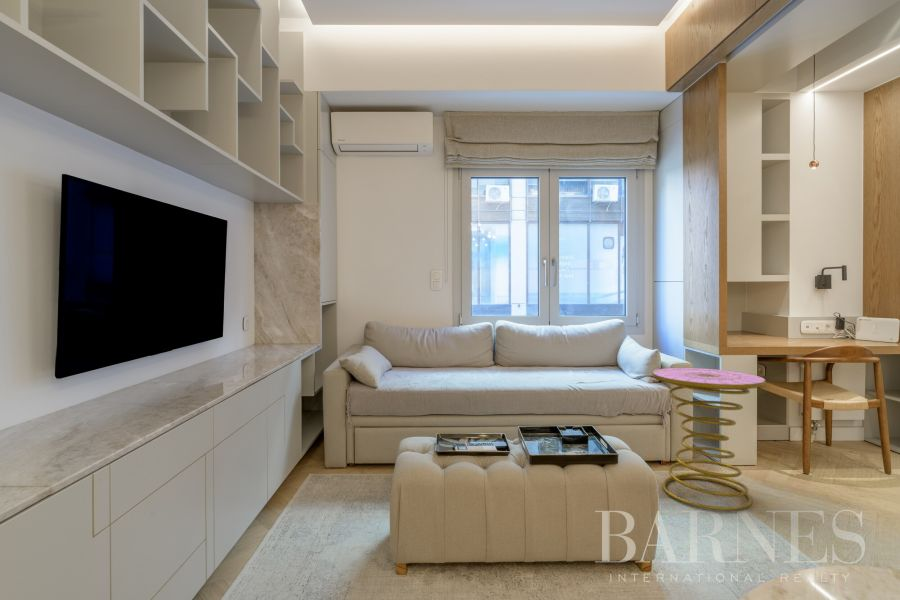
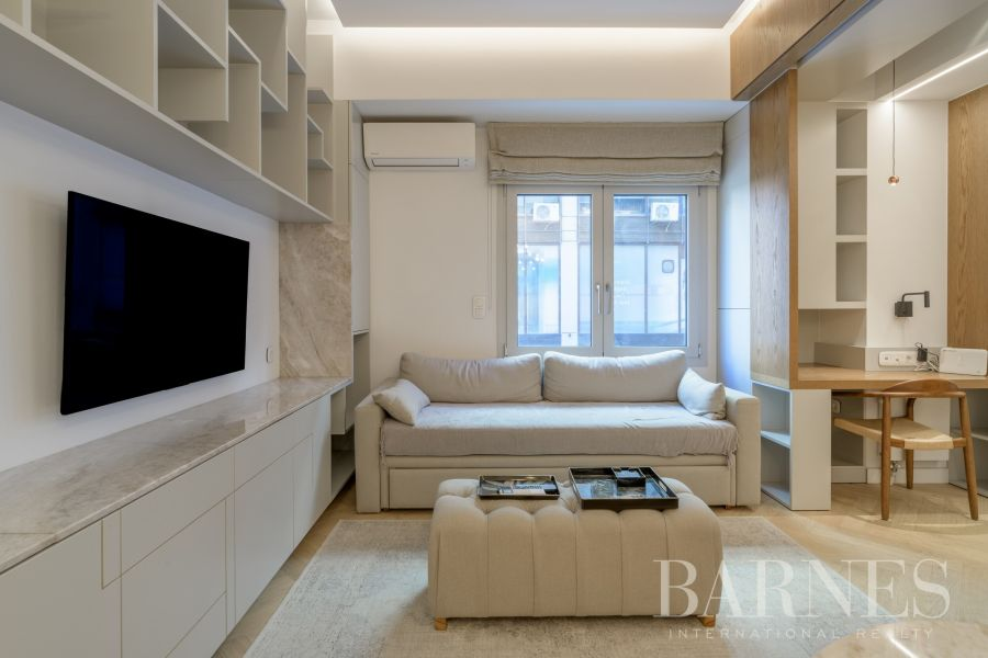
- side table (705, 434)
